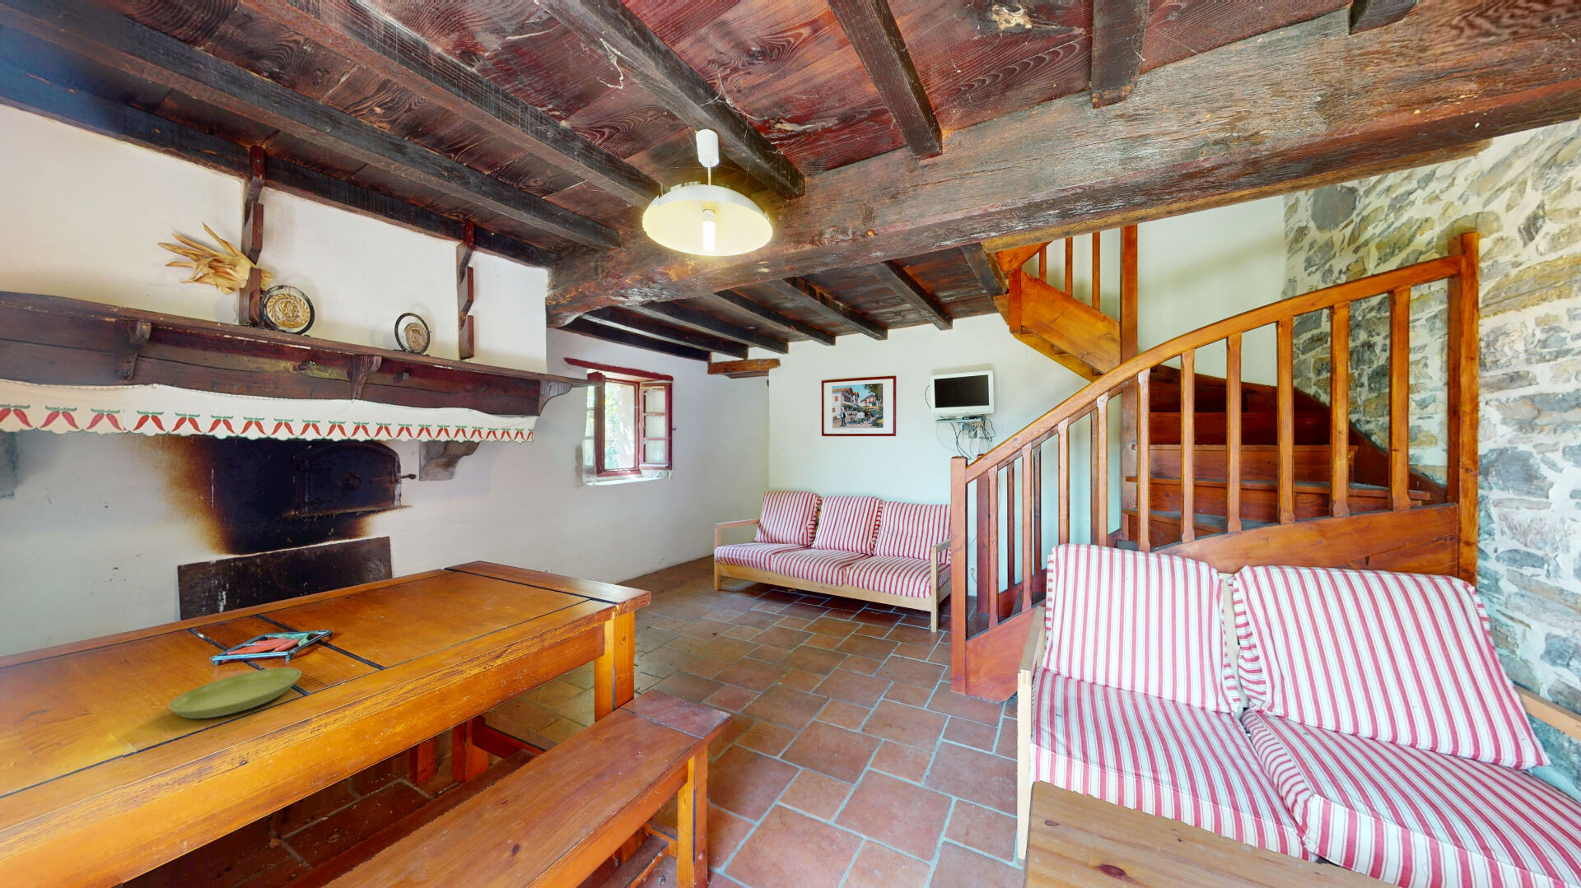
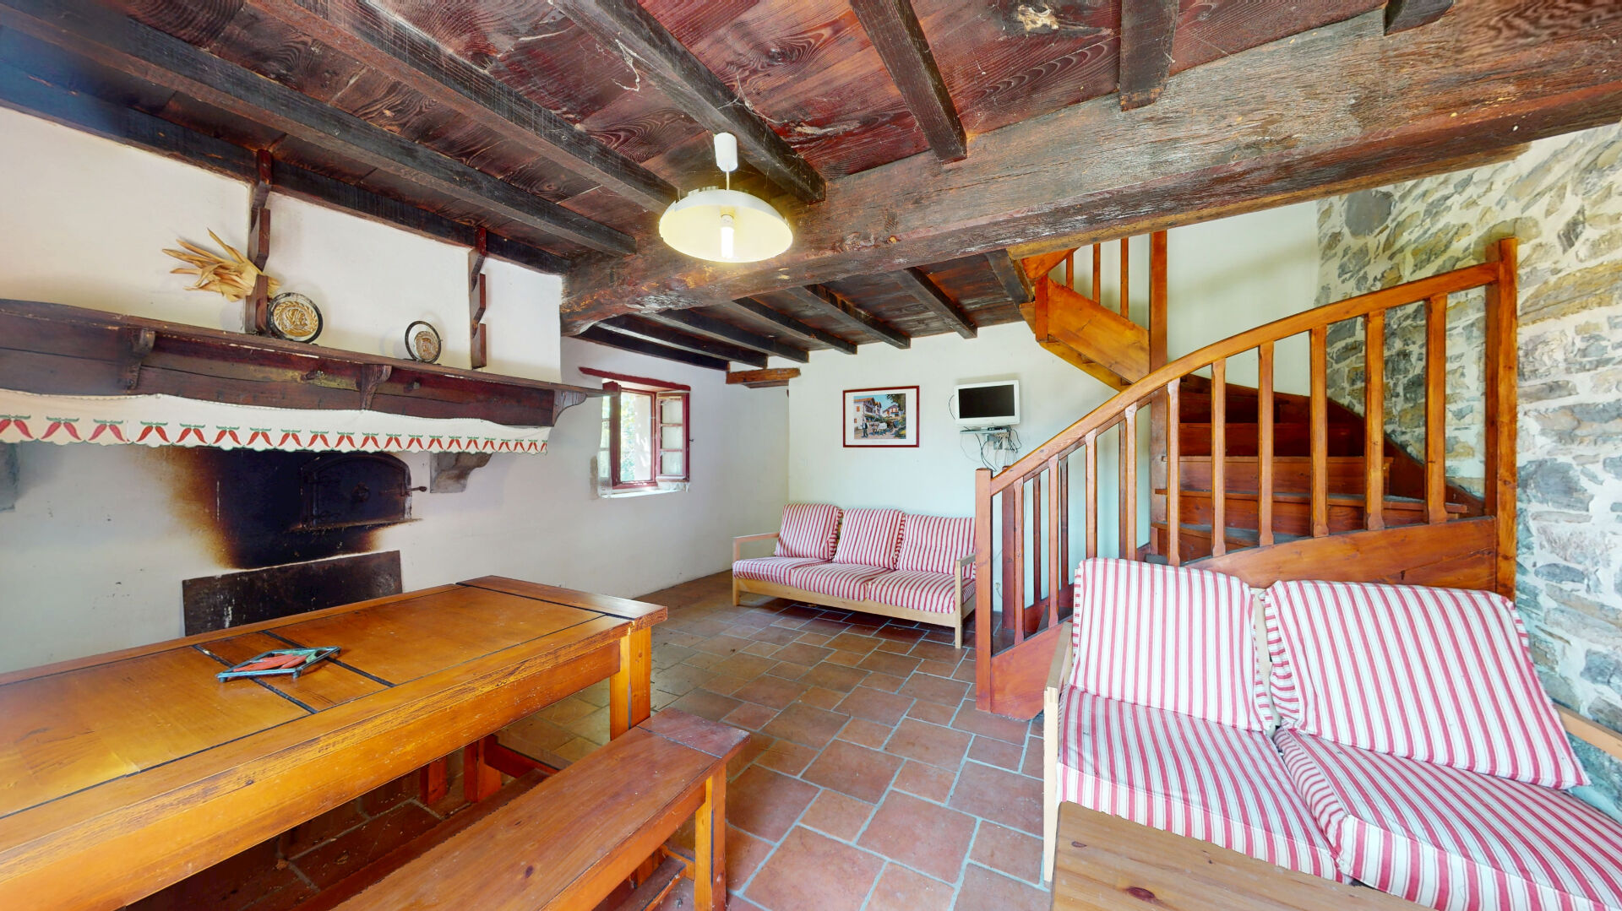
- saucer (239, 694)
